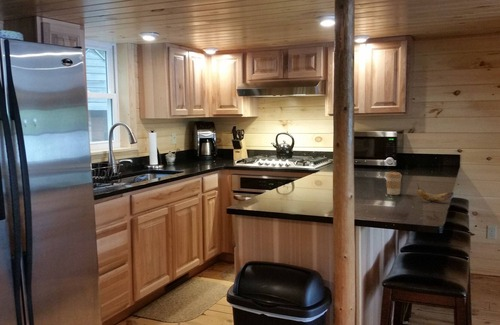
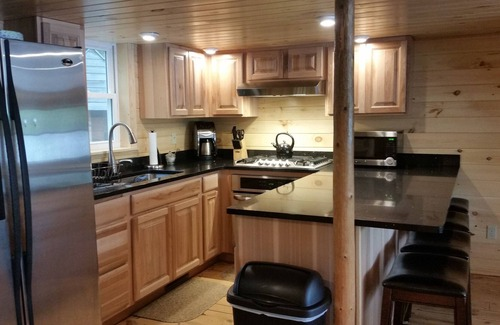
- banana (432, 194)
- coffee cup (393, 183)
